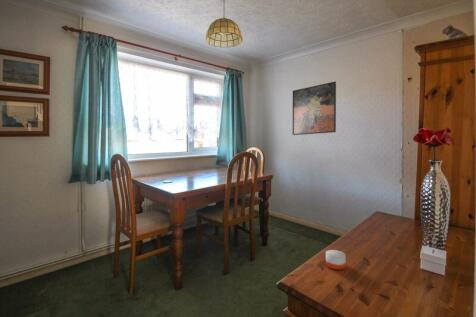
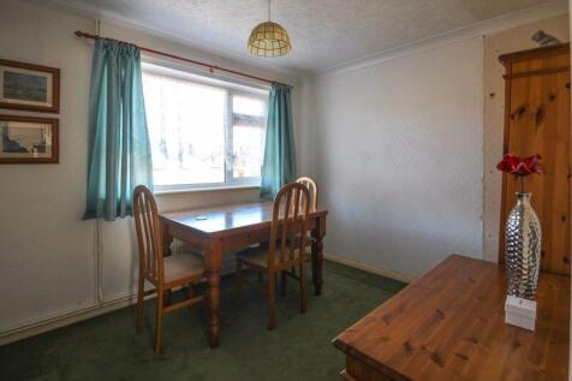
- candle (335, 252)
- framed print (312, 110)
